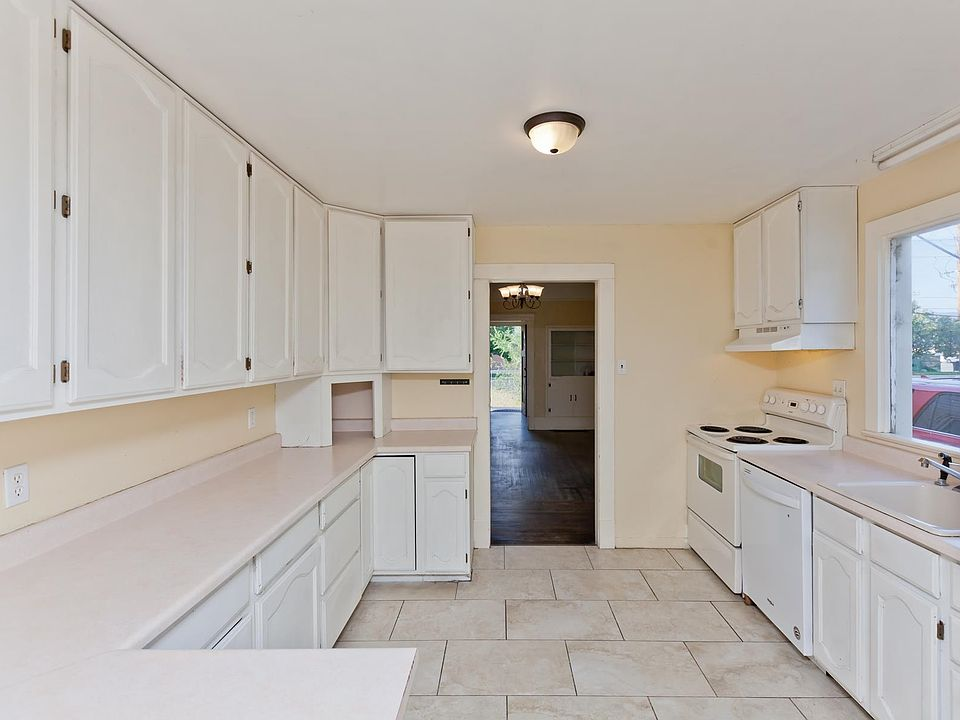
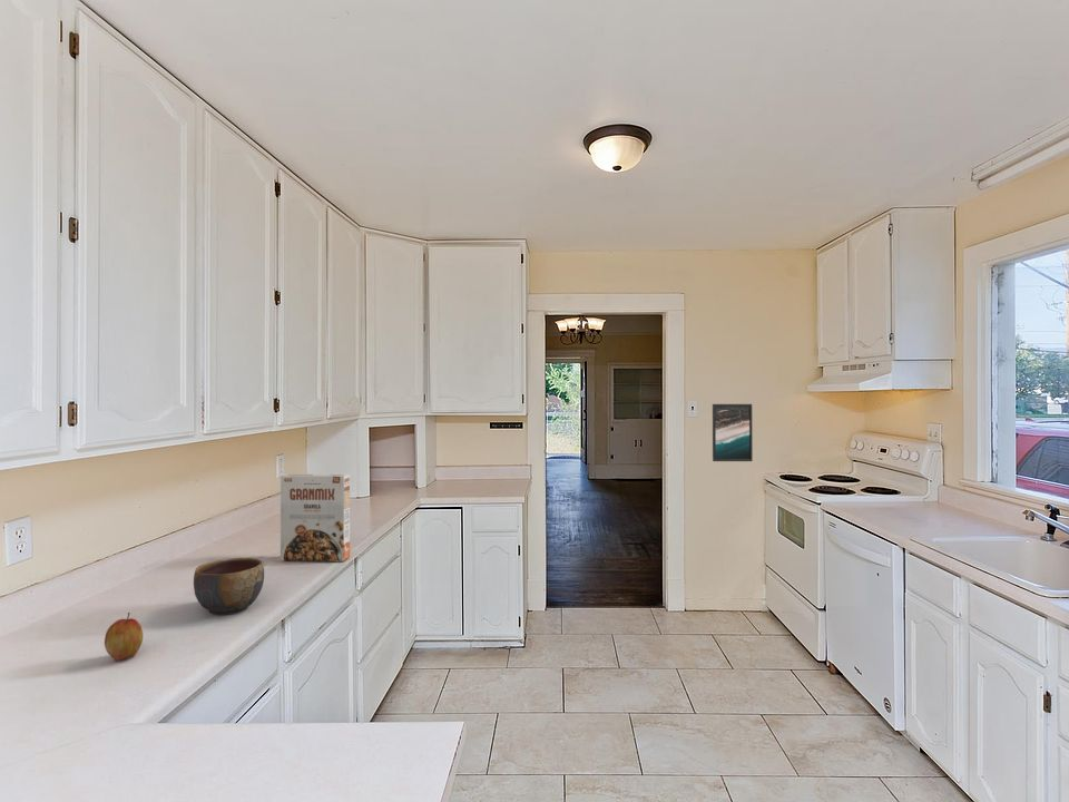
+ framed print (732, 432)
+ bowl (229, 586)
+ cereal box (315, 517)
+ apple (124, 635)
